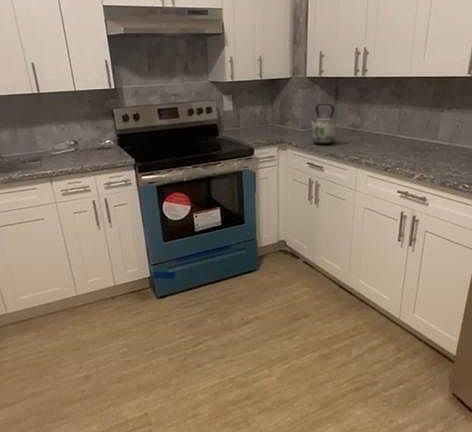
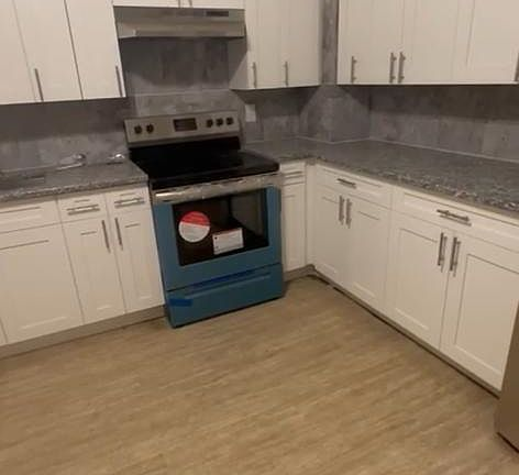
- kettle (321, 123)
